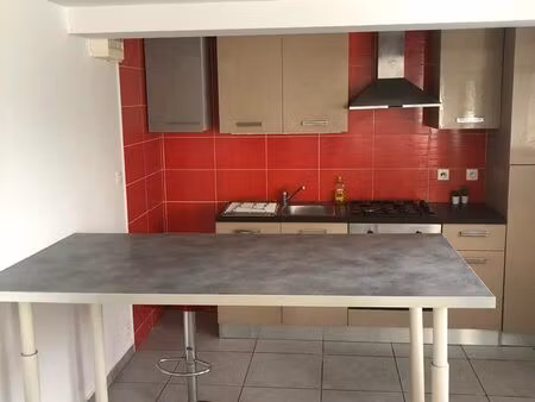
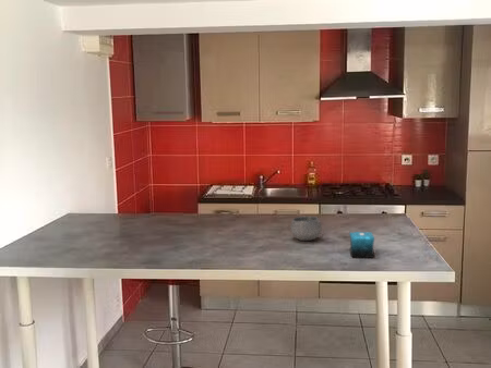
+ bowl (306, 229)
+ candle (361, 240)
